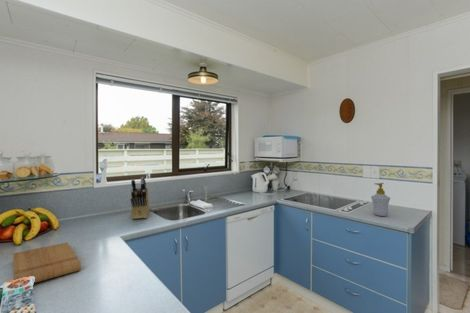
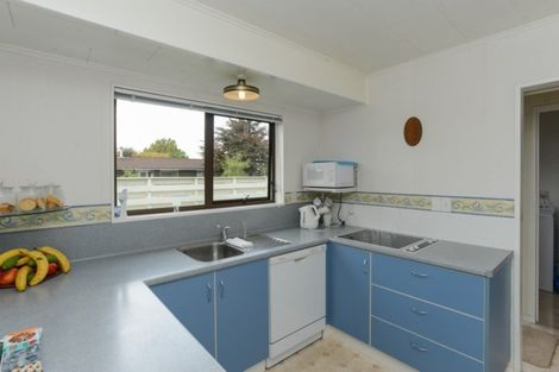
- knife block (140, 196)
- soap bottle (380, 199)
- cutting board (45, 261)
